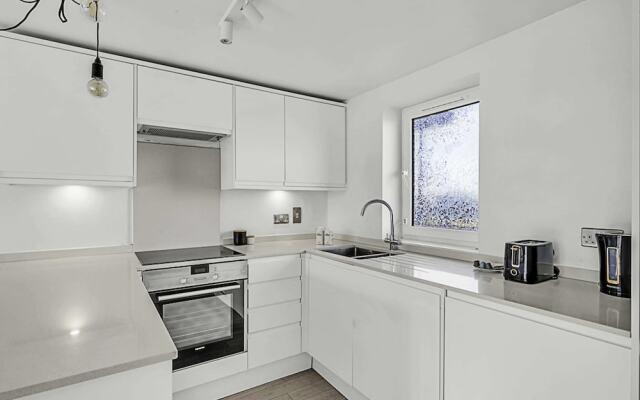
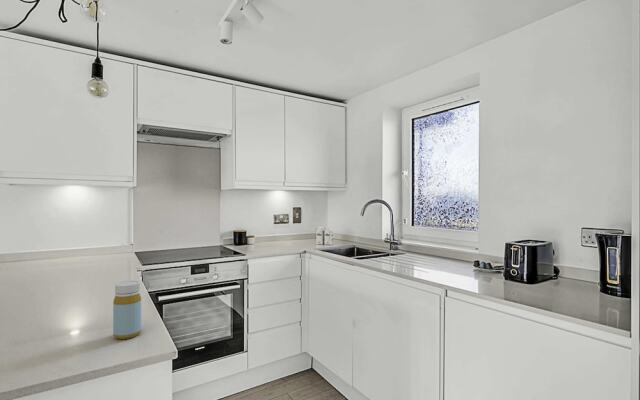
+ bottle (127, 309)
